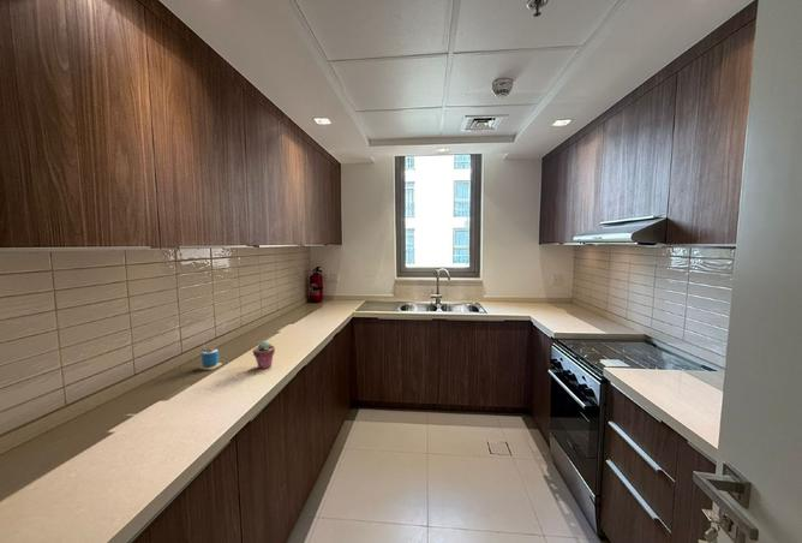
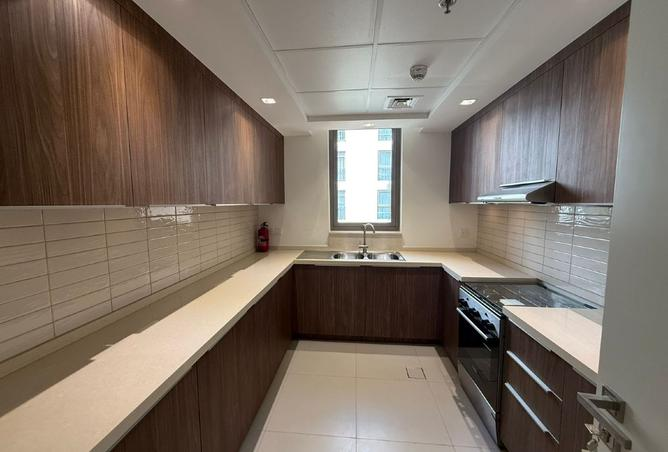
- cup (209, 353)
- potted succulent (264, 353)
